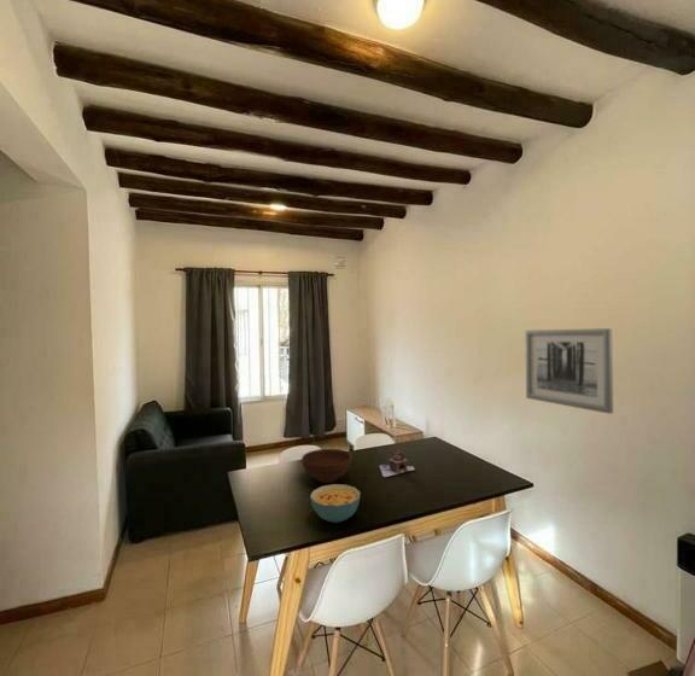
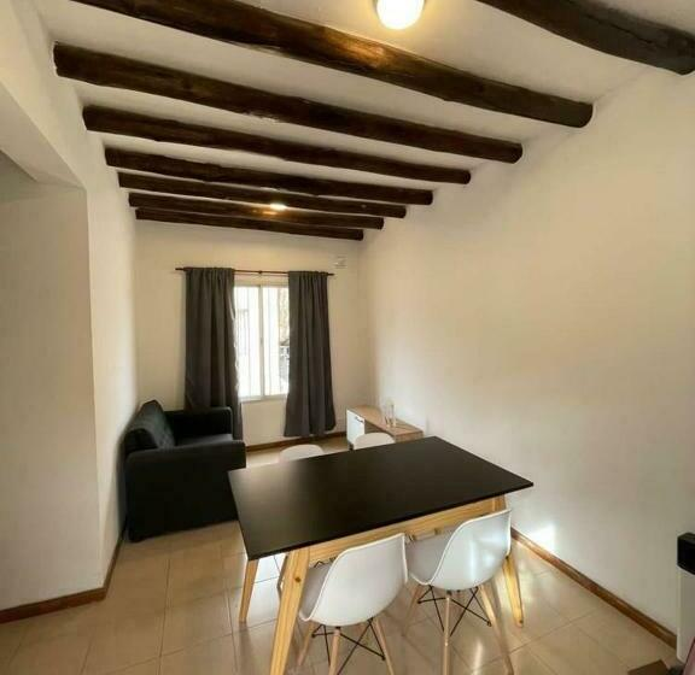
- teapot (397, 459)
- cereal bowl (335, 506)
- bowl (327, 467)
- wall art (563, 367)
